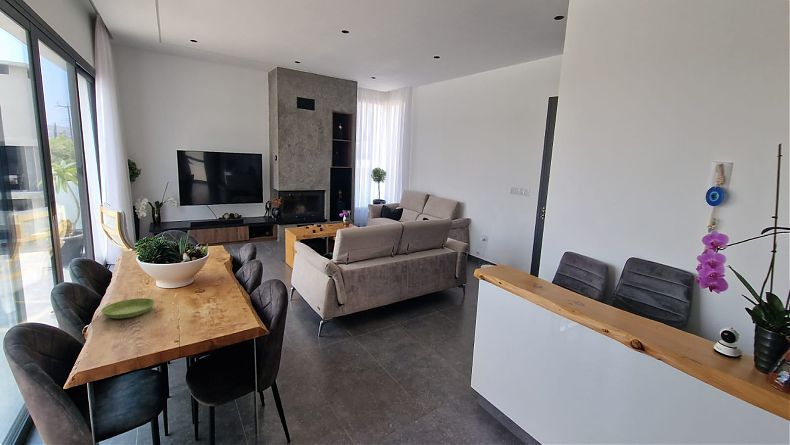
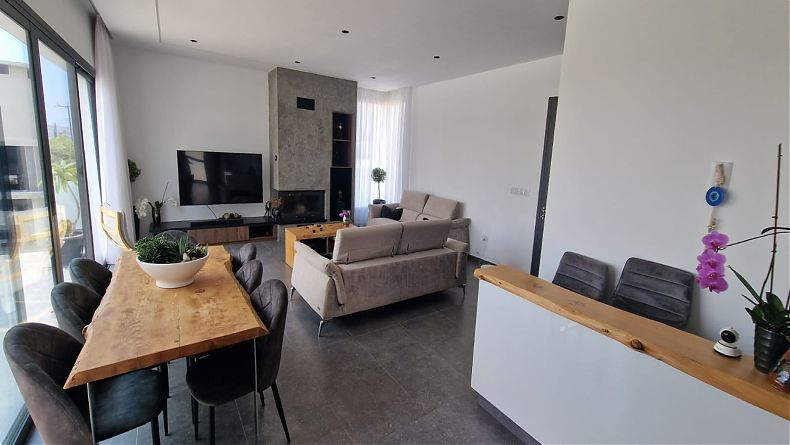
- saucer (129, 308)
